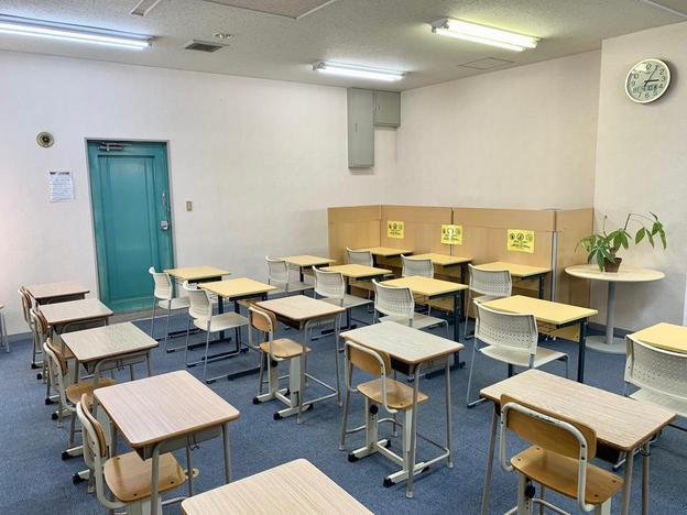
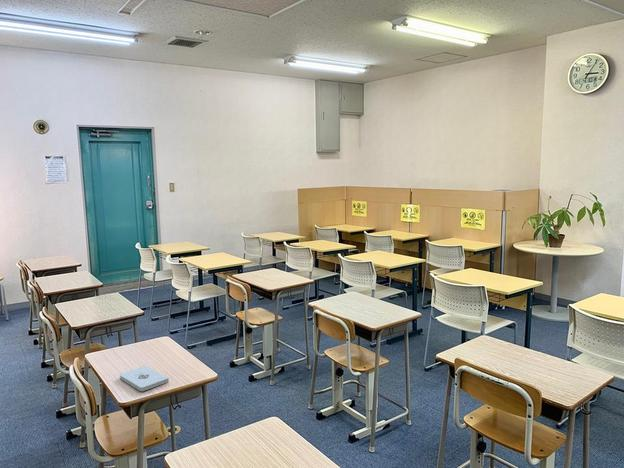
+ notepad (143, 378)
